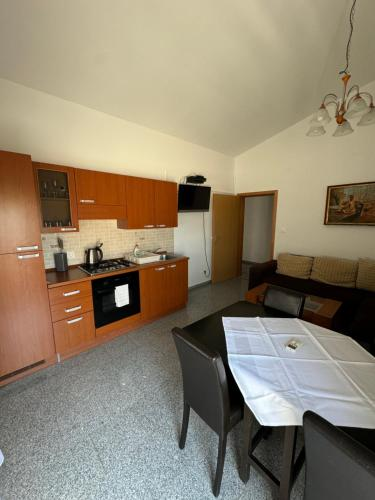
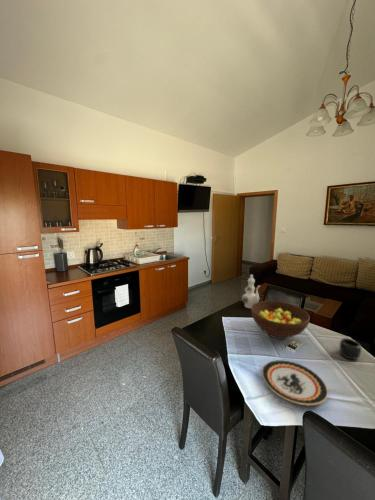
+ plate (292, 381)
+ chinaware (252, 291)
+ mug (351, 348)
+ fruit bowl (278, 322)
